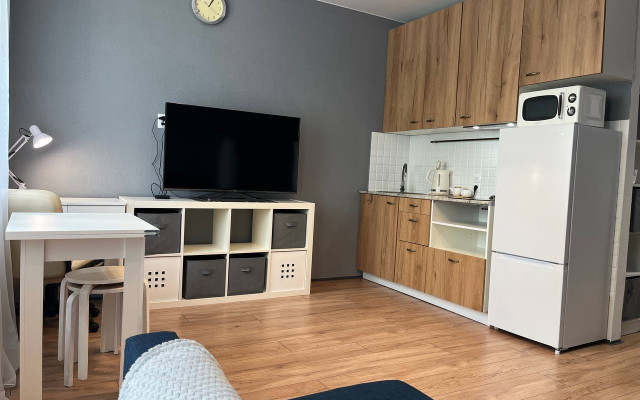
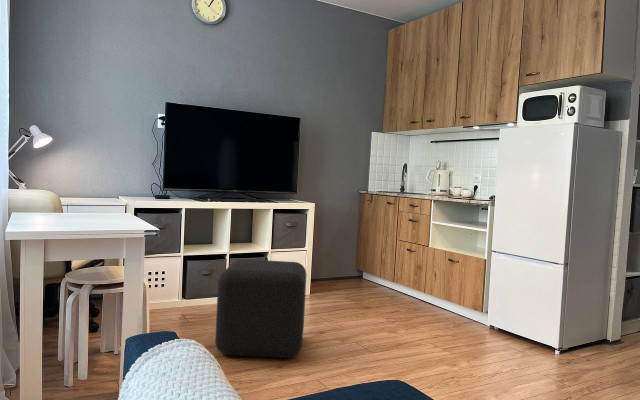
+ cube (263, 305)
